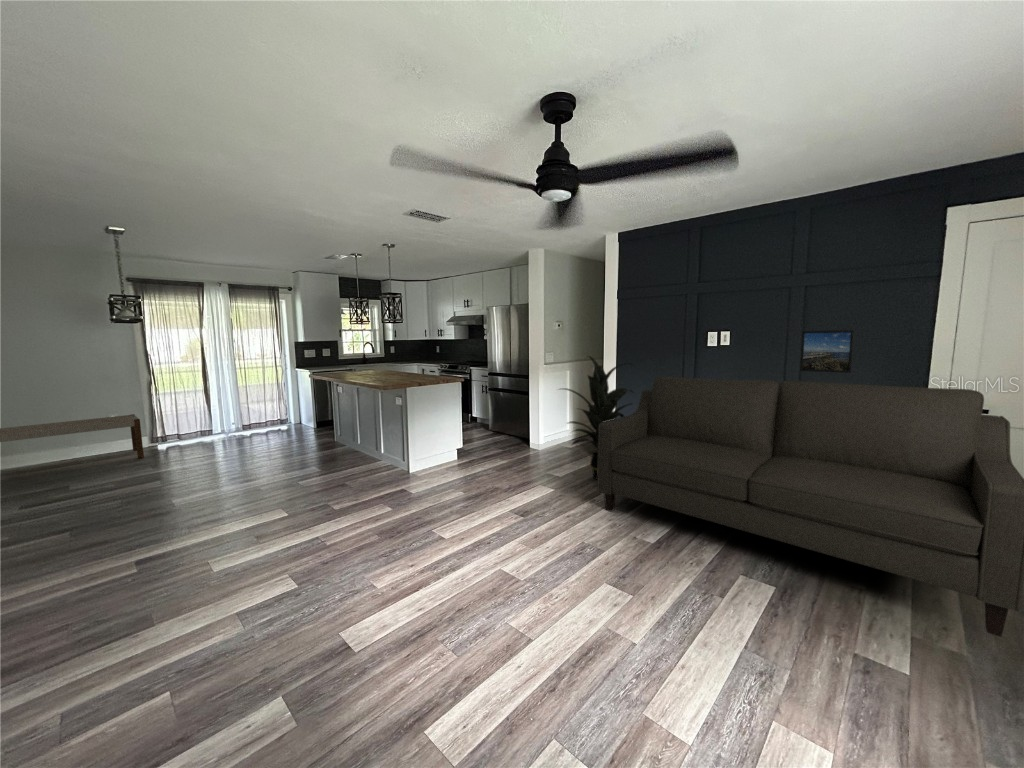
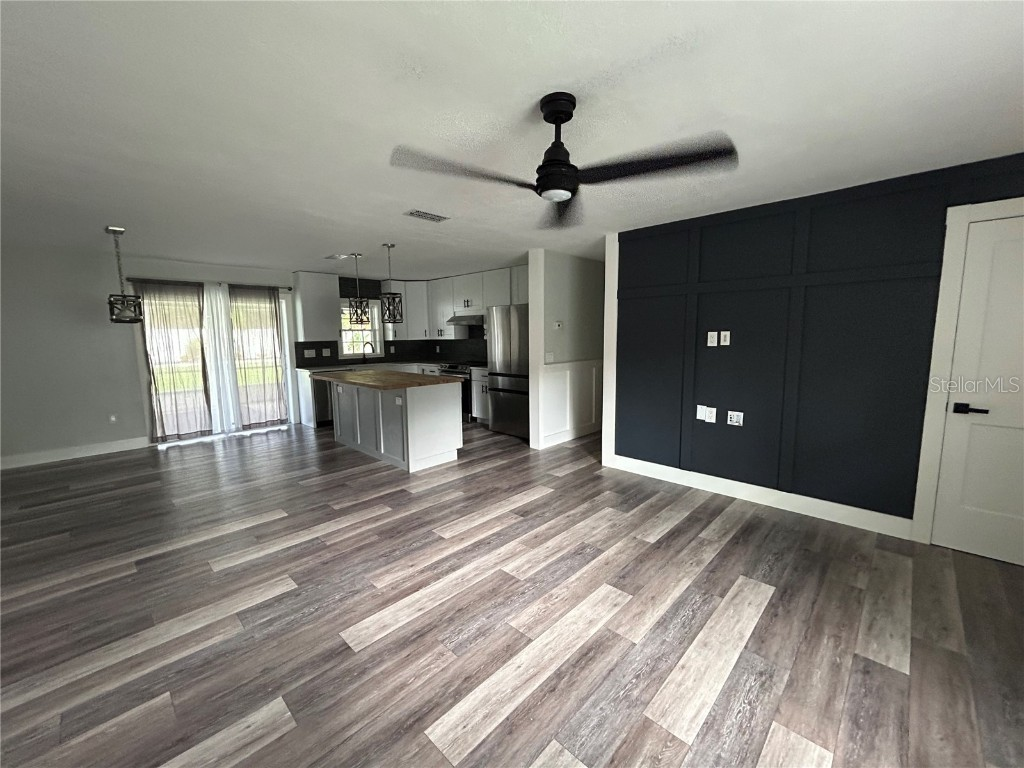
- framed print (826, 351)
- indoor plant (598, 416)
- bench (64, 434)
- sofa (769, 458)
